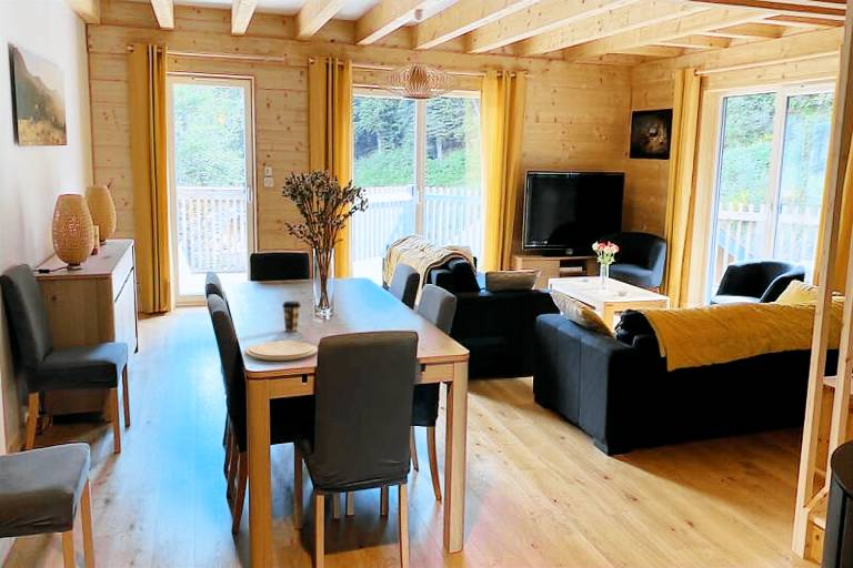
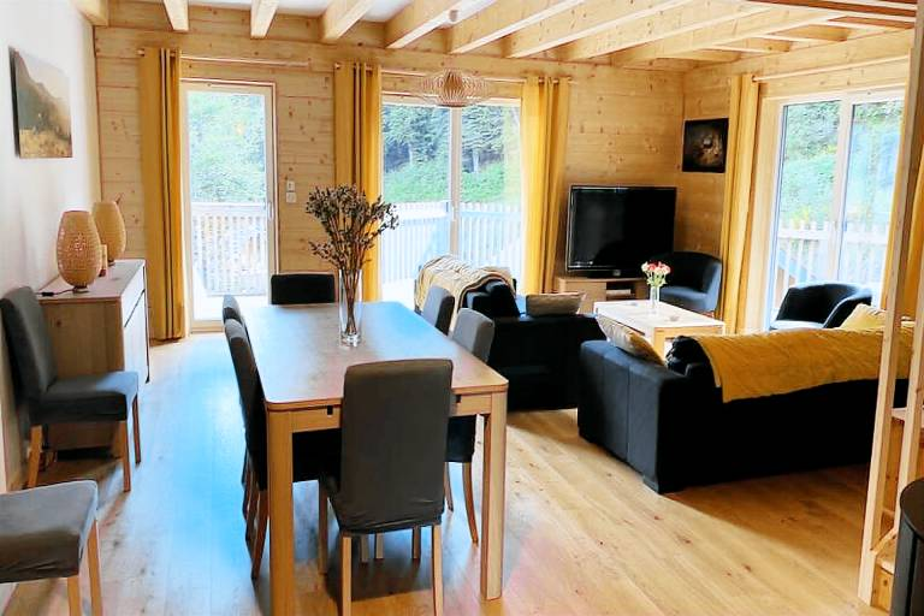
- plate (281, 349)
- coffee cup (291, 316)
